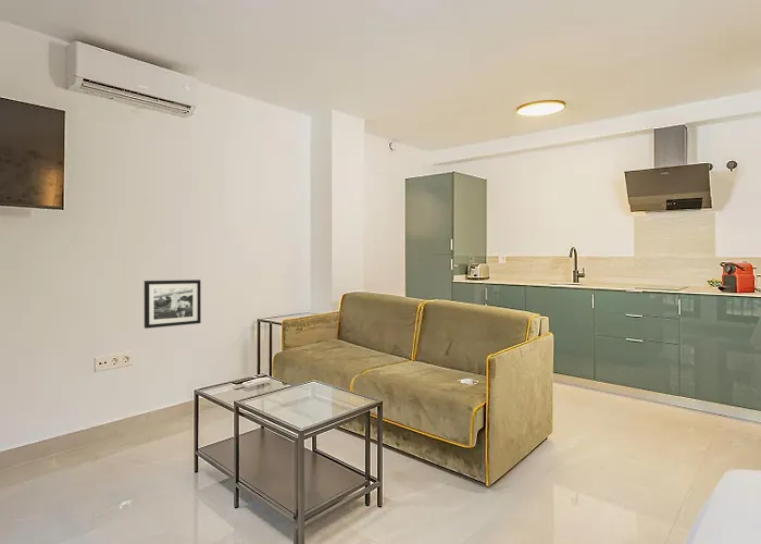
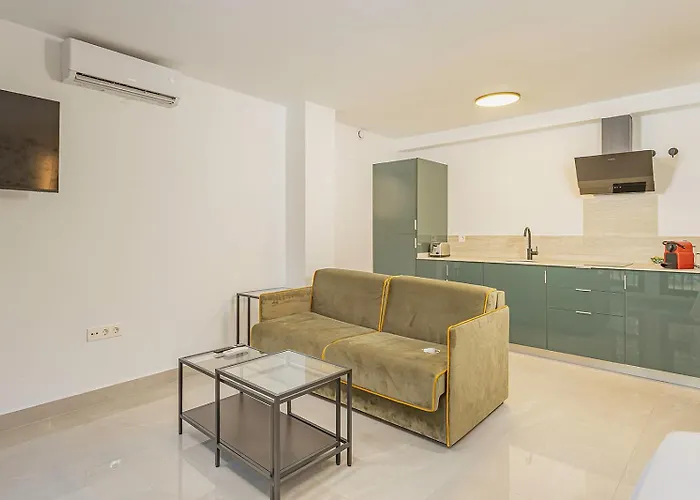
- picture frame (173, 302)
